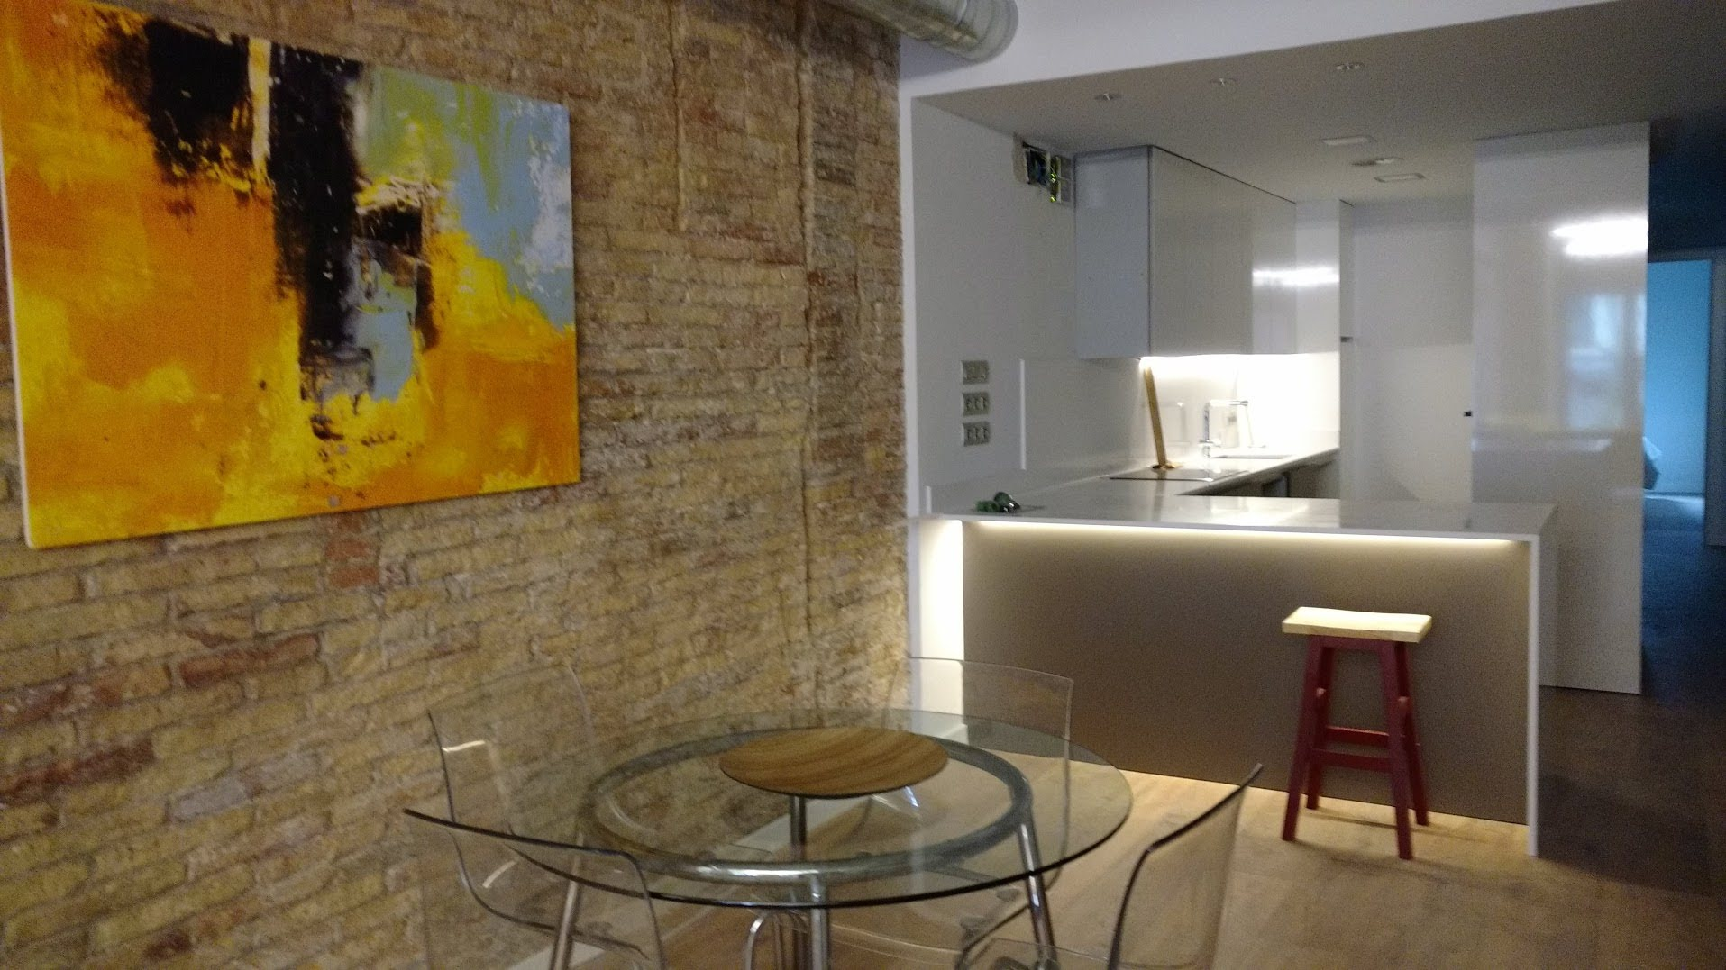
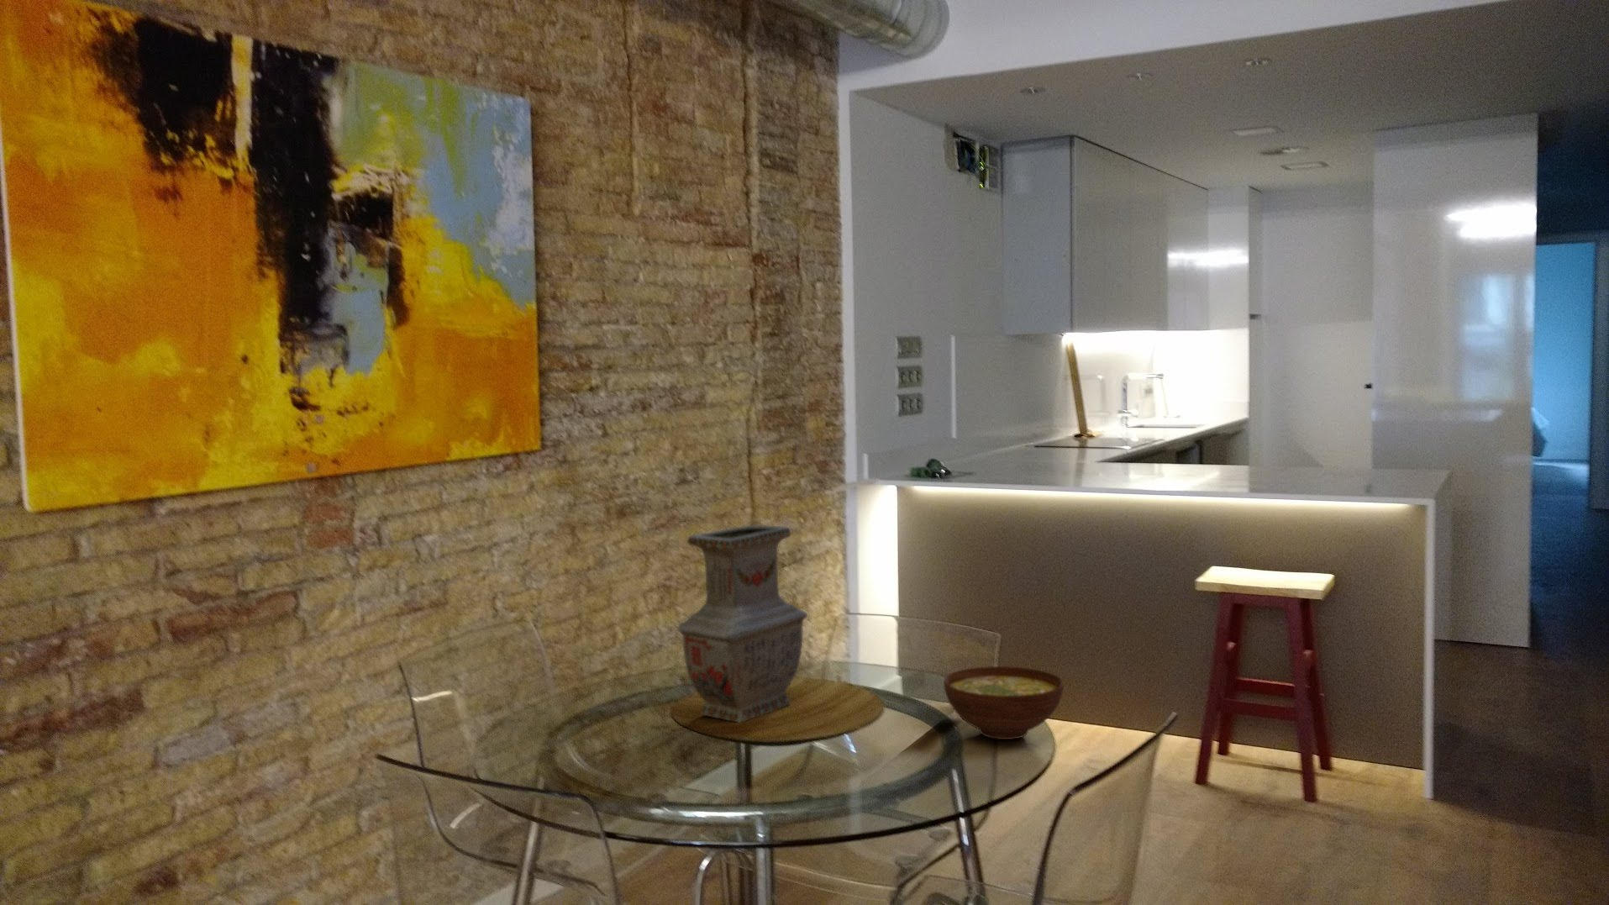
+ vase (744, 620)
+ bowl (1003, 707)
